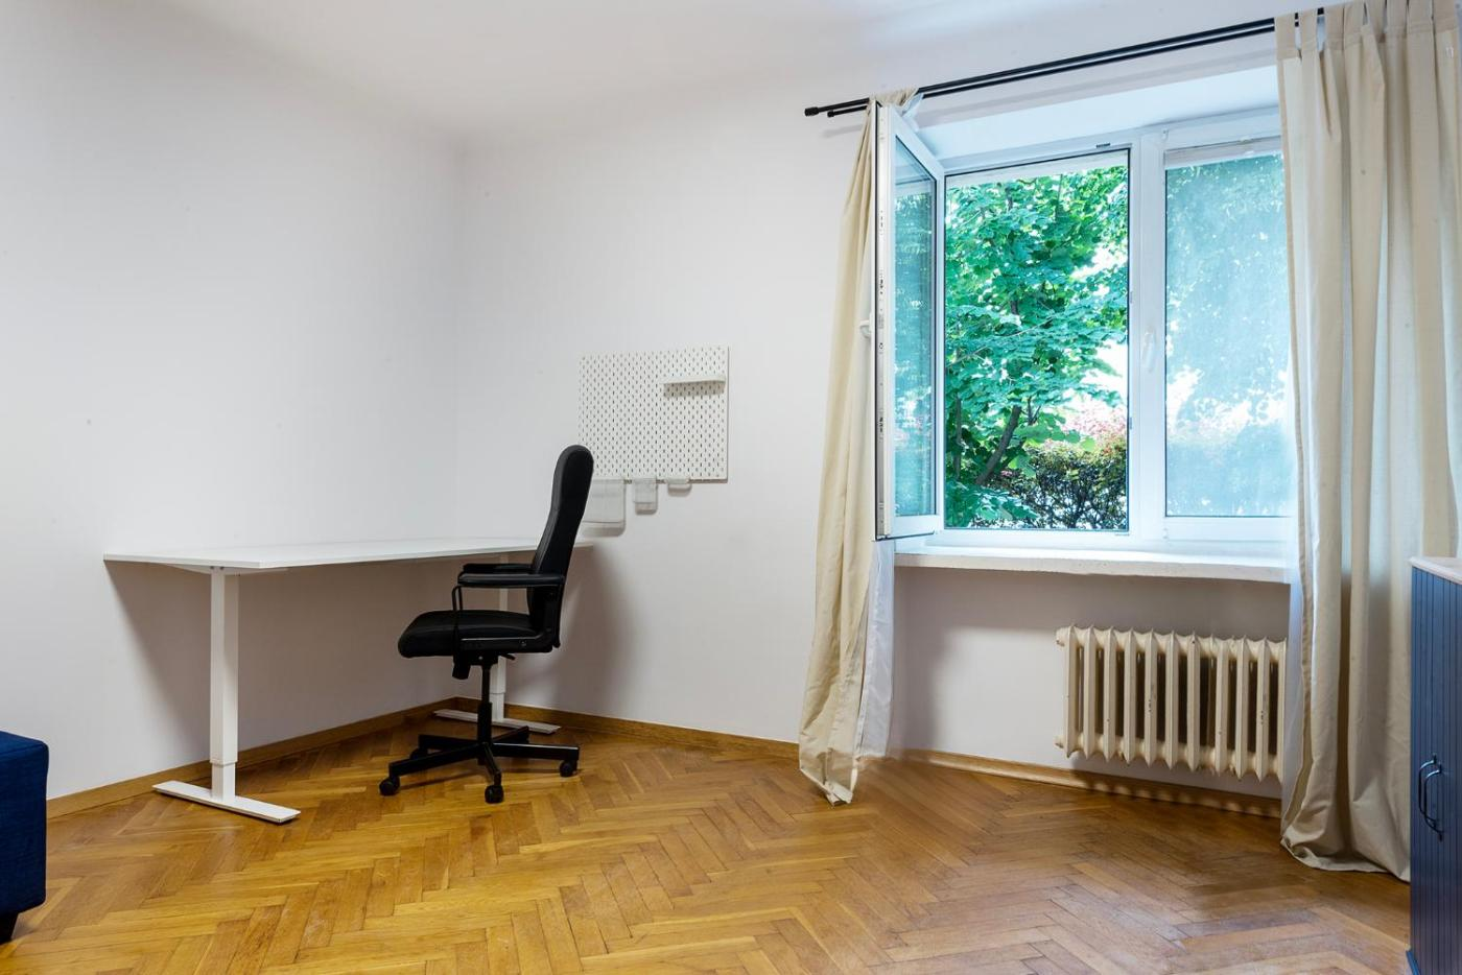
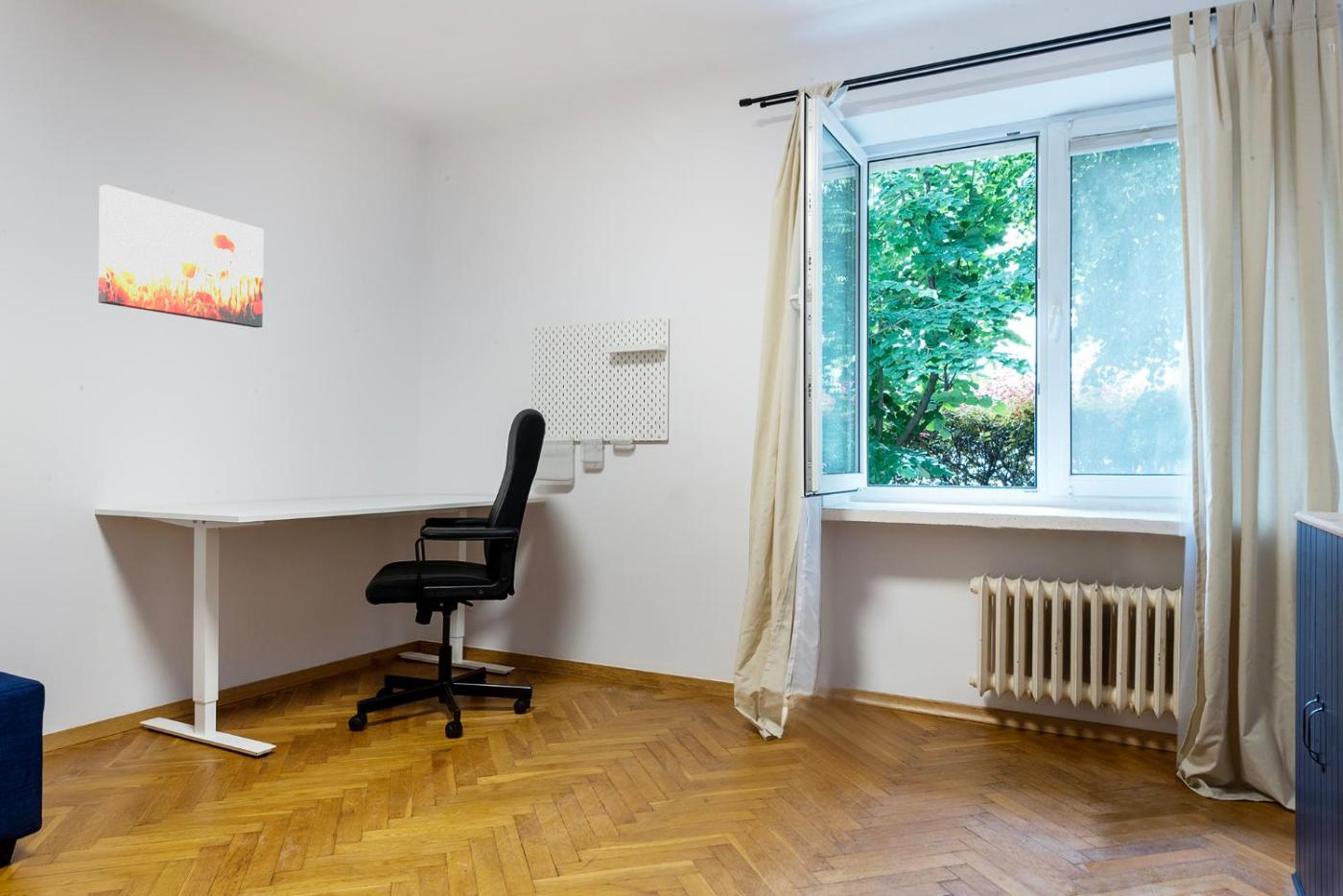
+ wall art (188, 262)
